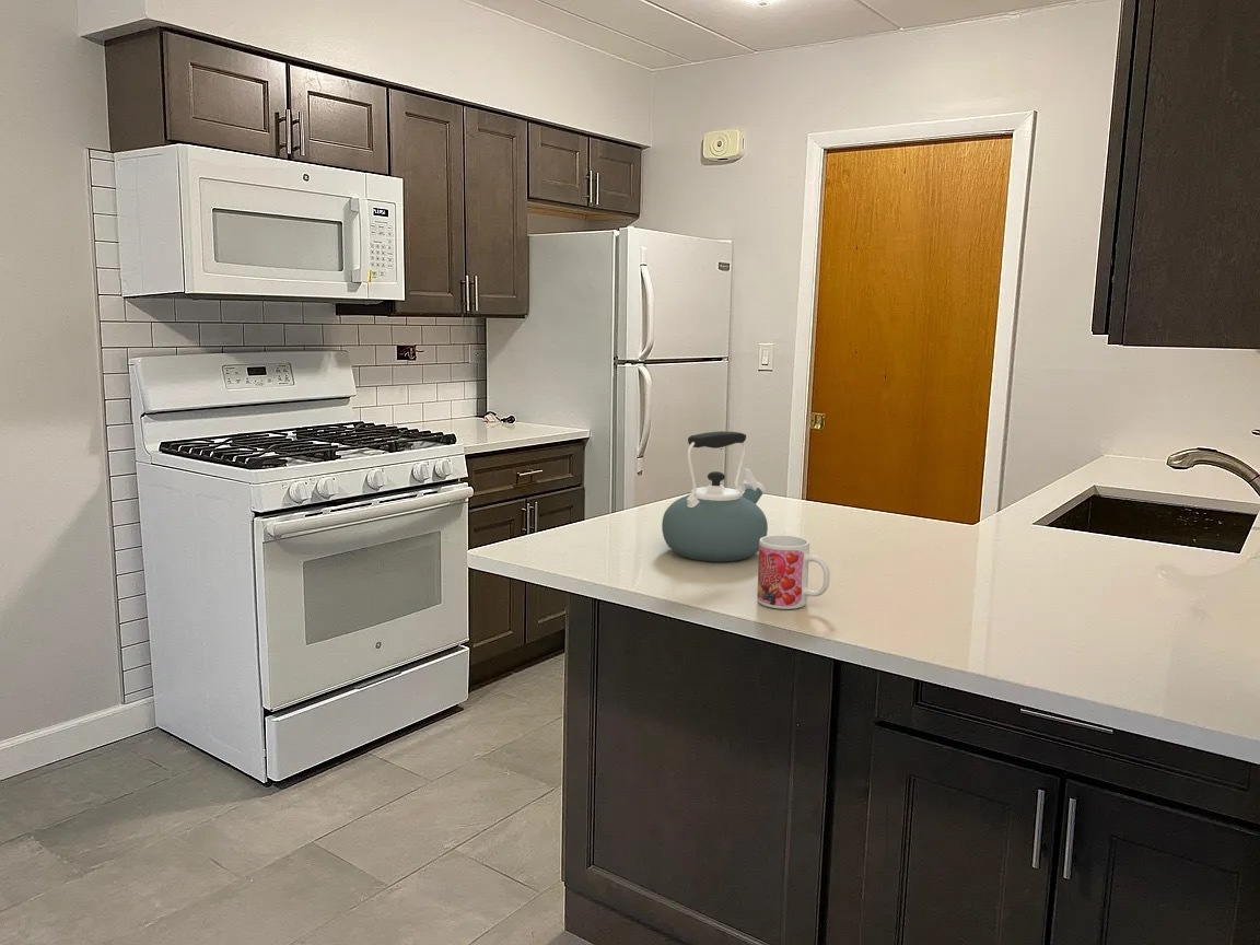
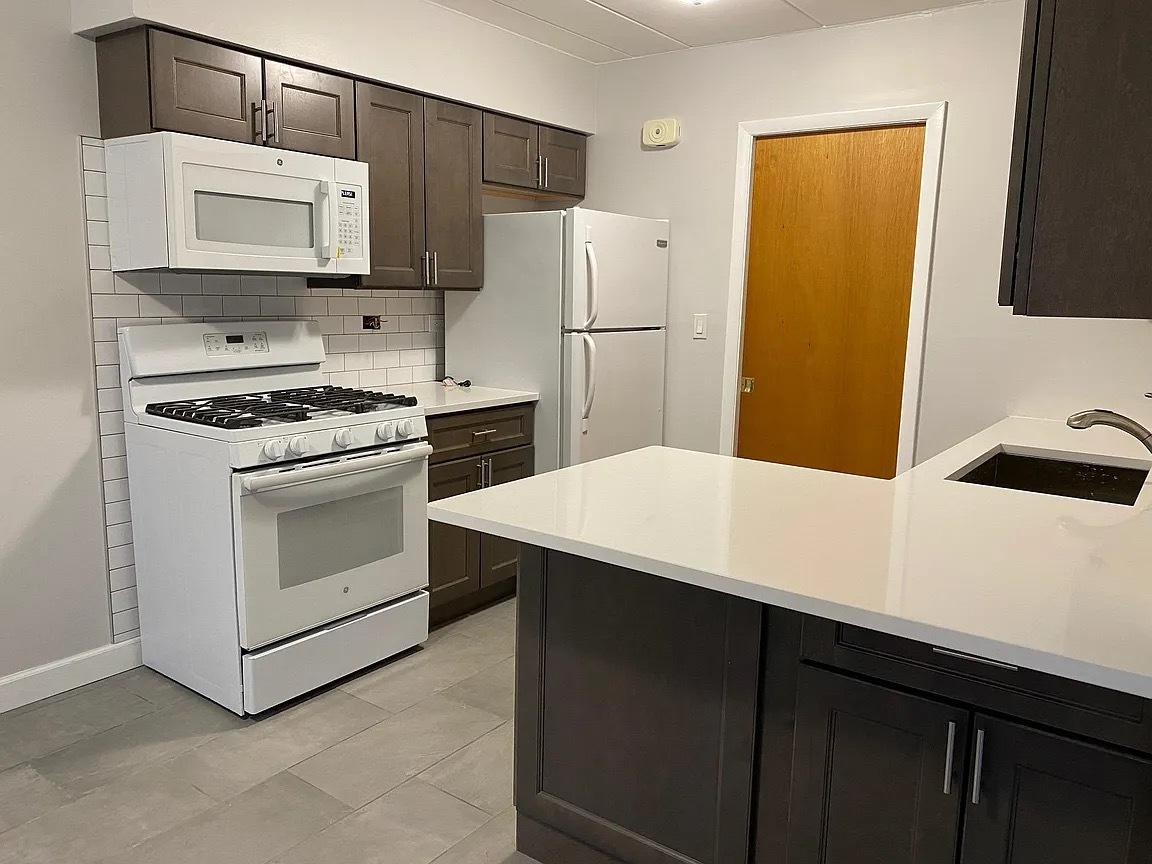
- kettle (722, 491)
- mug (793, 573)
